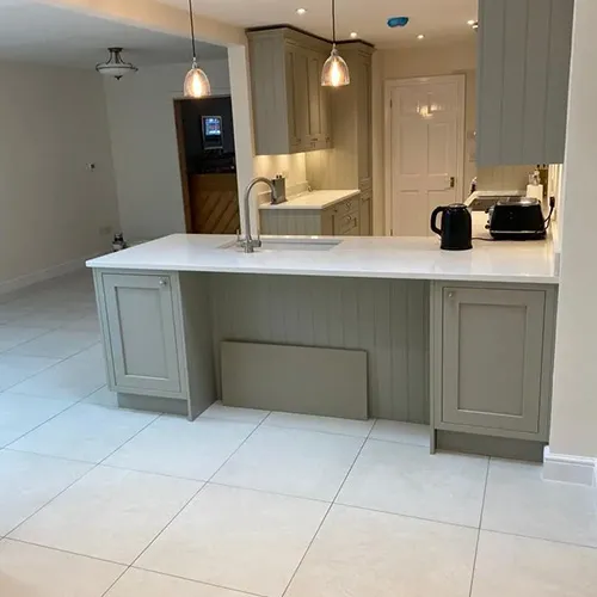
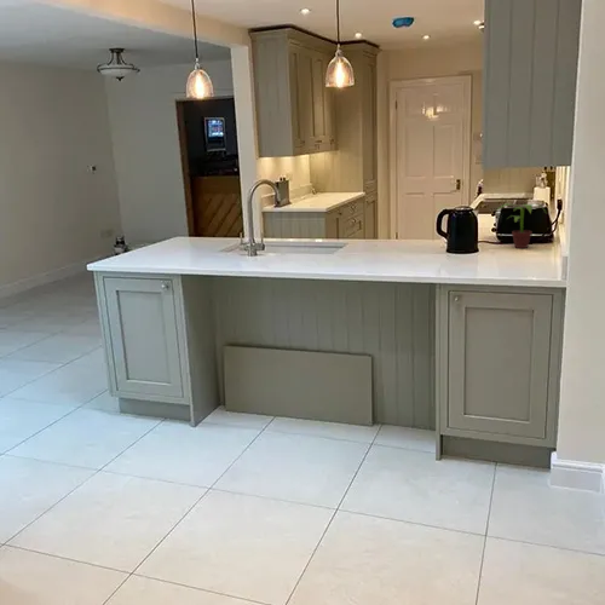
+ potted plant (520, 225)
